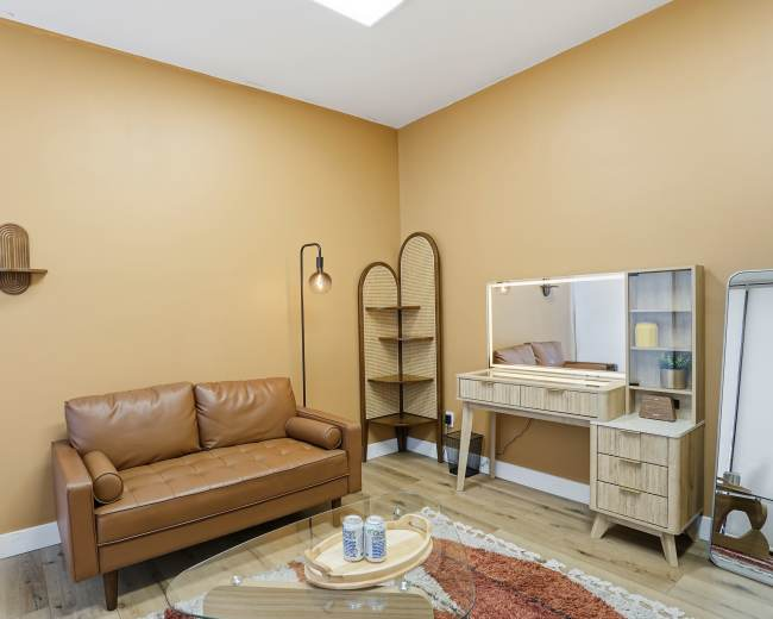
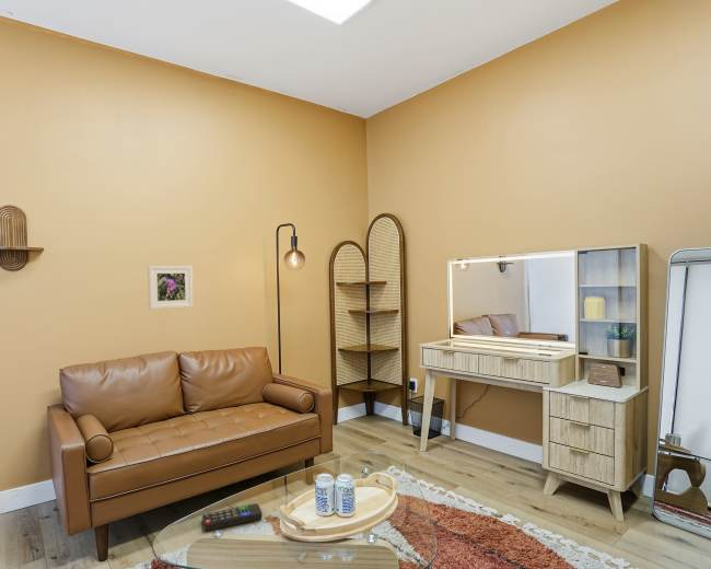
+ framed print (171, 287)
+ remote control (232, 515)
